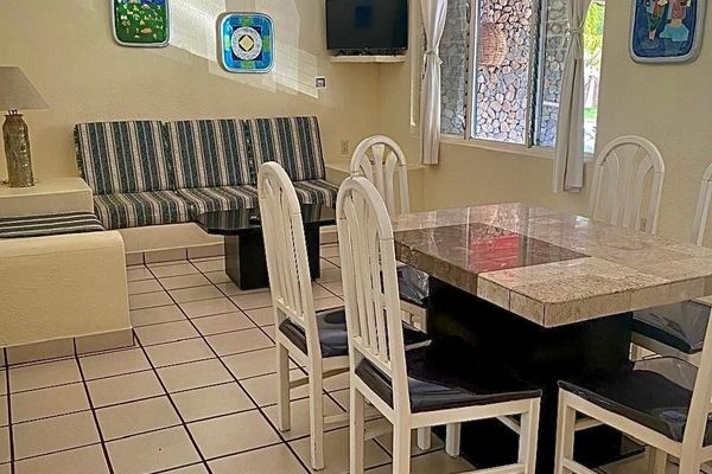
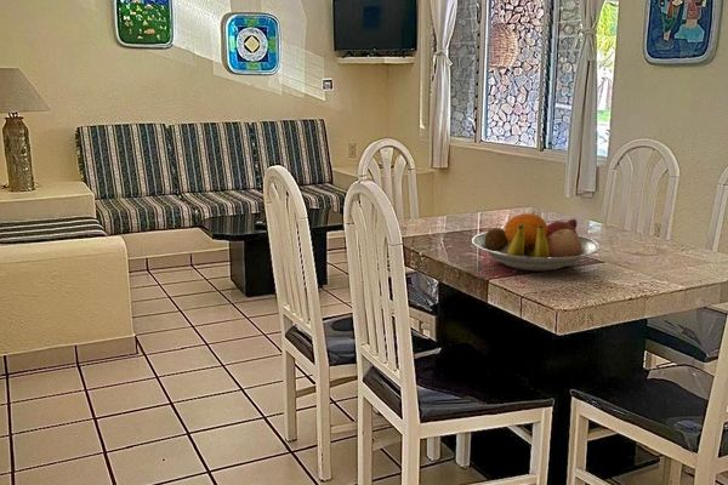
+ fruit bowl (534, 236)
